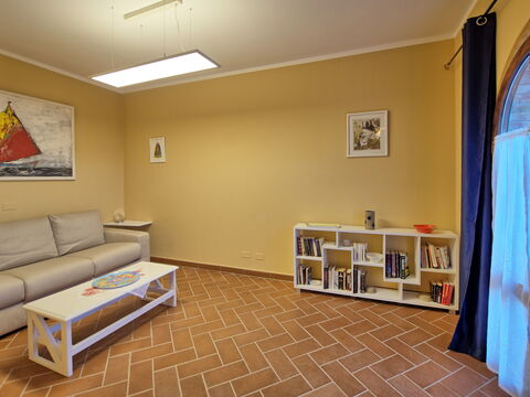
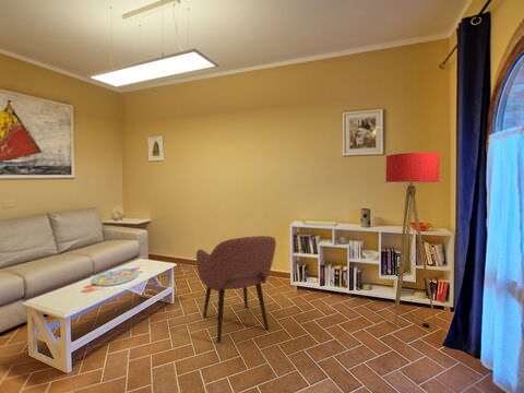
+ floor lamp (408, 237)
+ armchair (236, 277)
